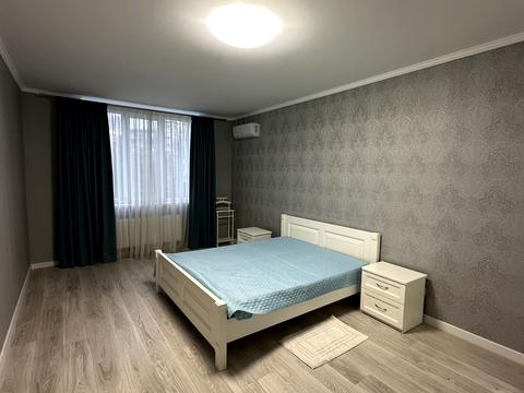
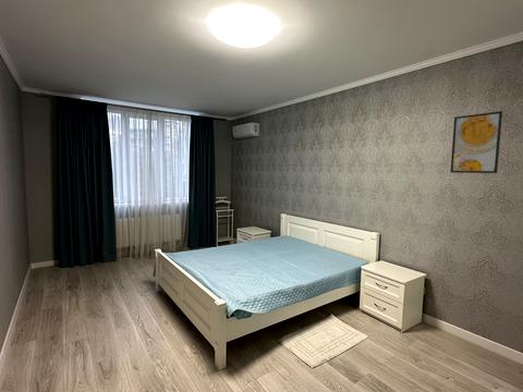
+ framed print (474, 144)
